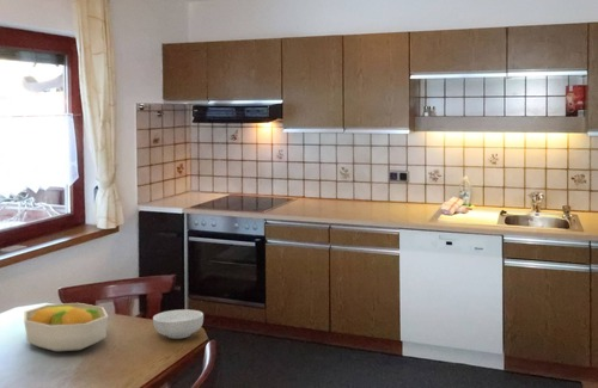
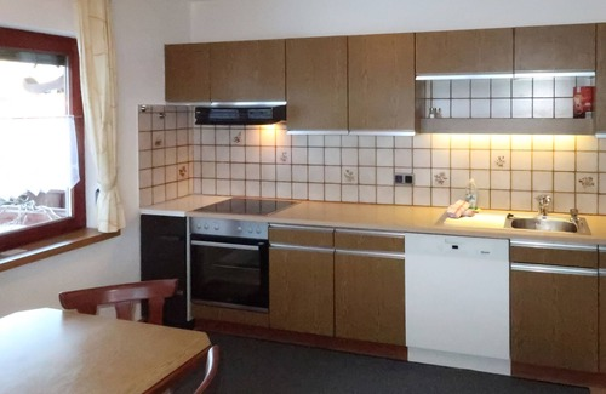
- cereal bowl (178, 325)
- fruit bowl (65, 321)
